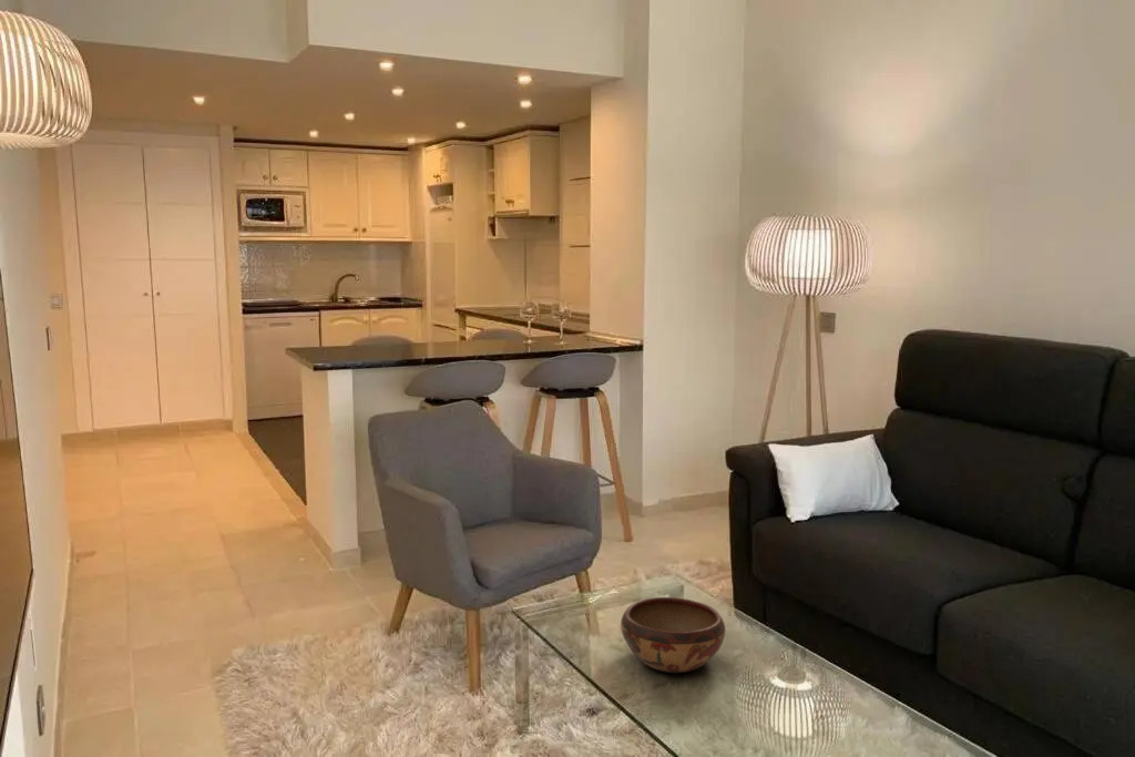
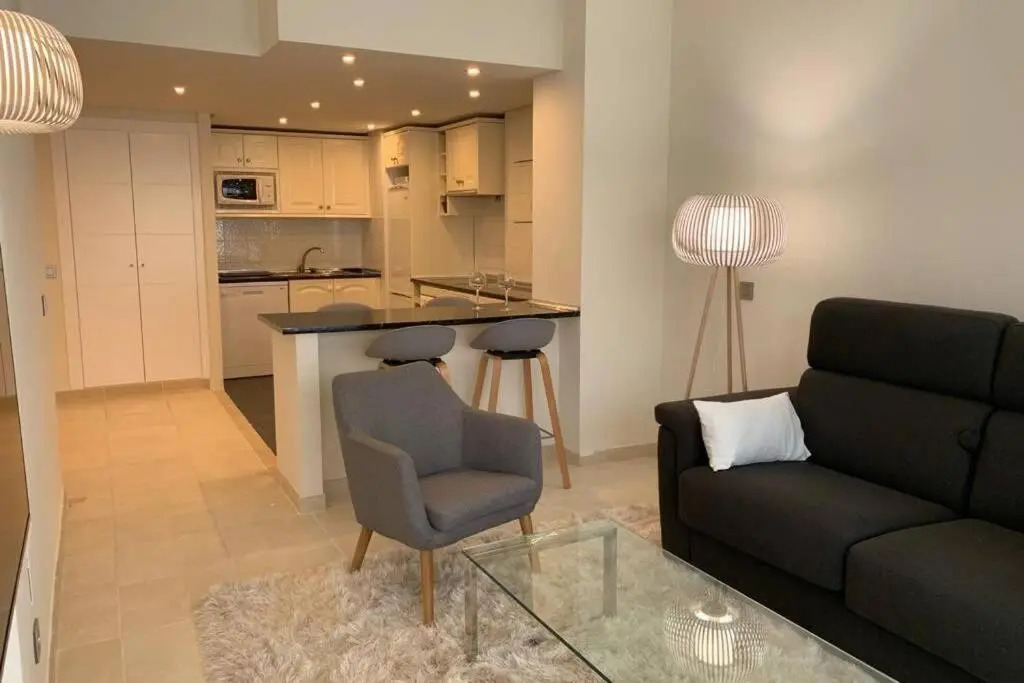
- decorative bowl (672, 636)
